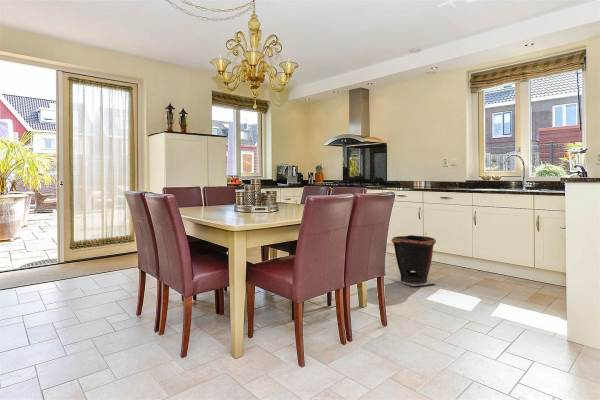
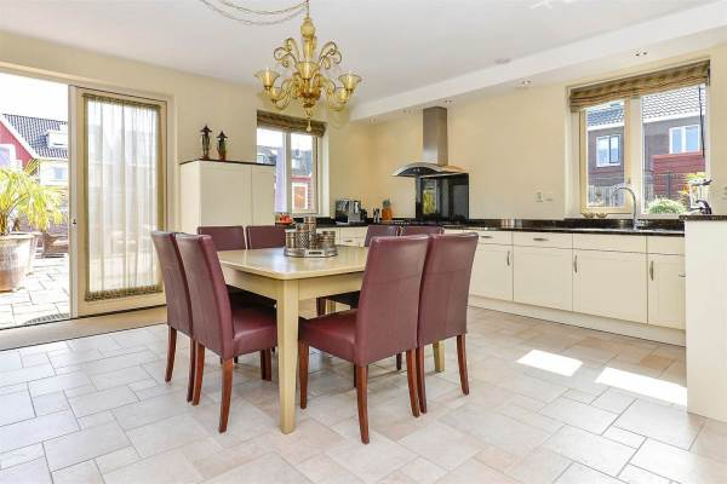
- waste bin (414, 257)
